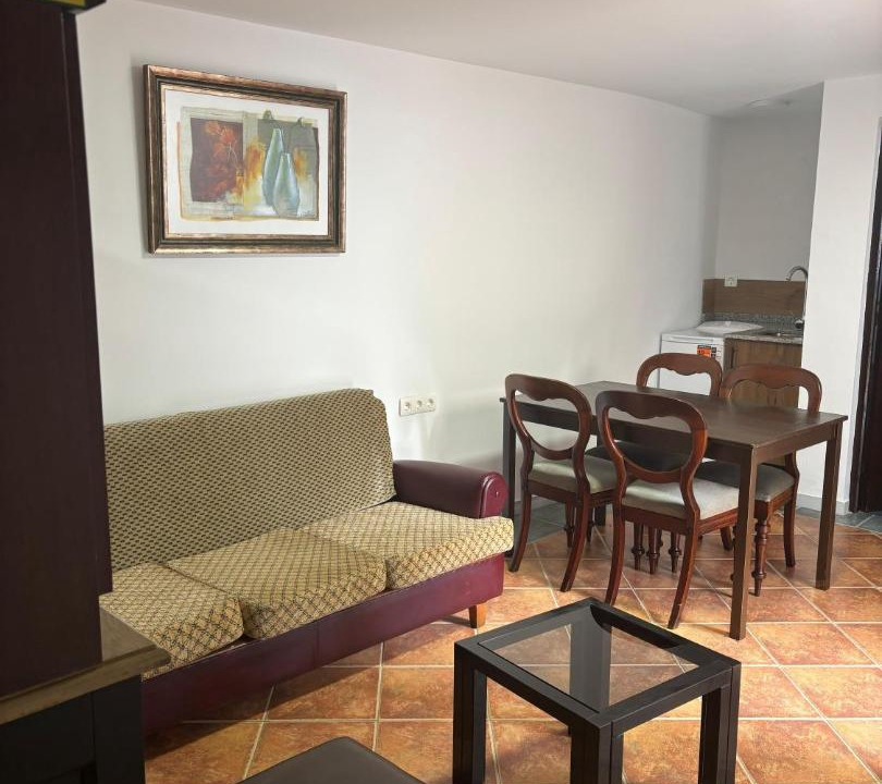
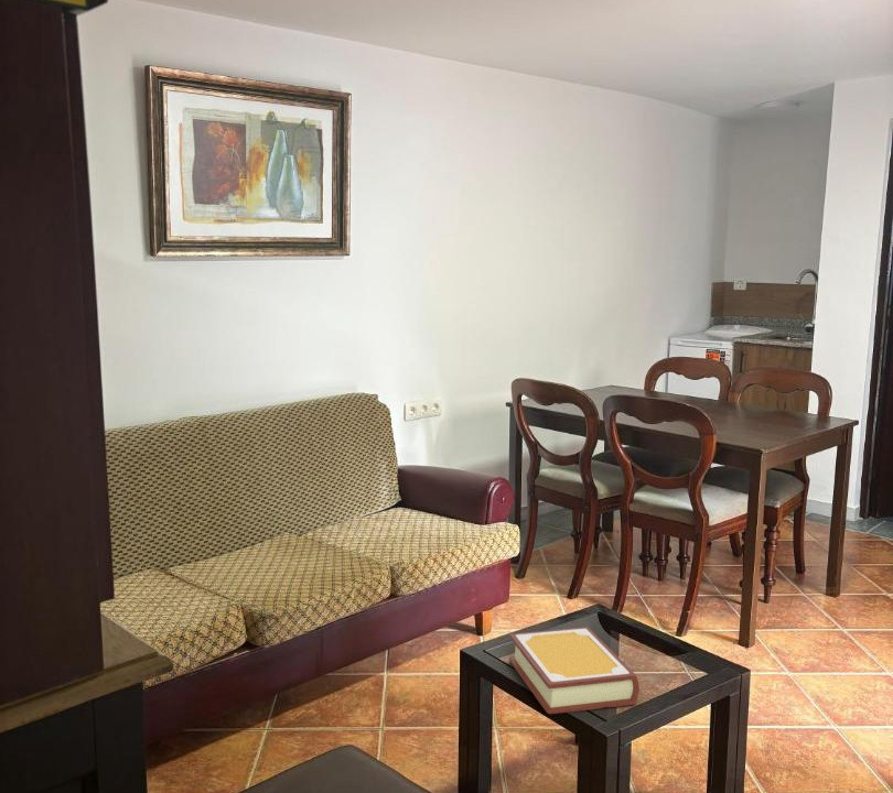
+ book (571, 666)
